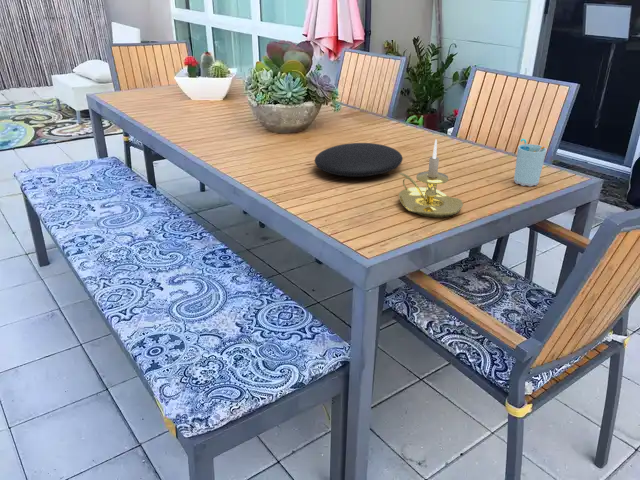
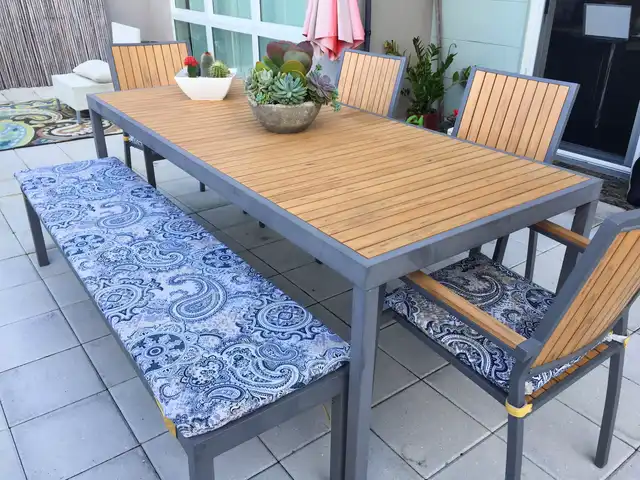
- plate (358, 158)
- cup (530, 161)
- candle holder (428, 172)
